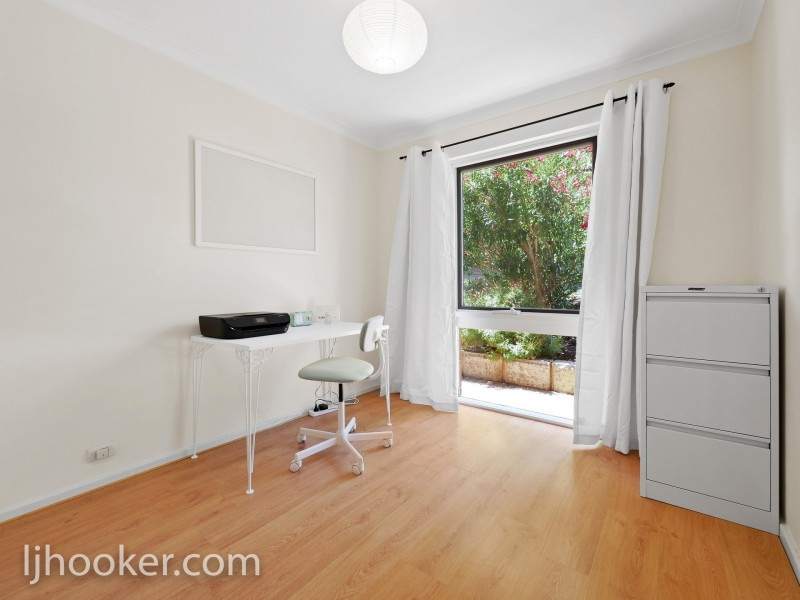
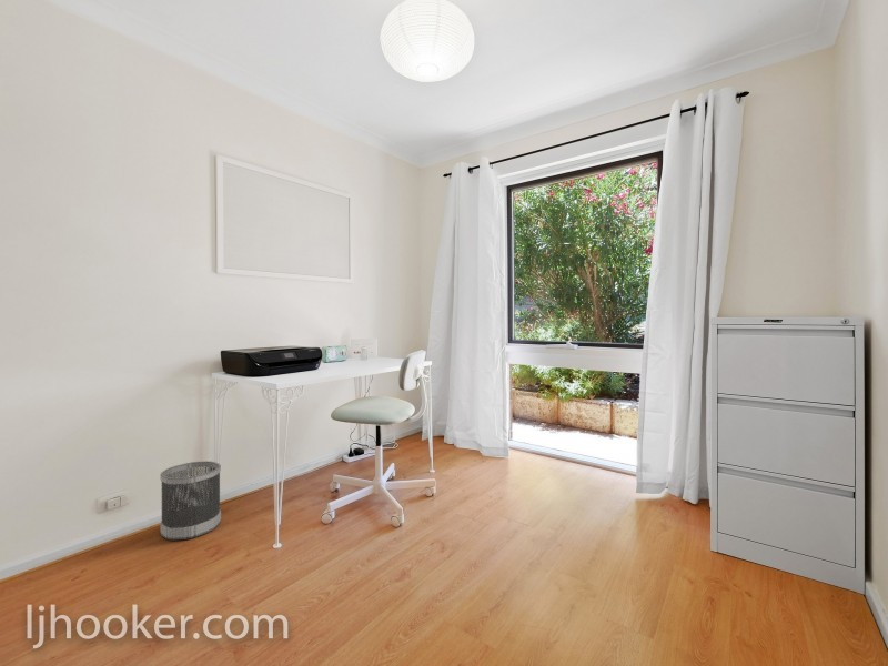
+ wastebasket (191, 497)
